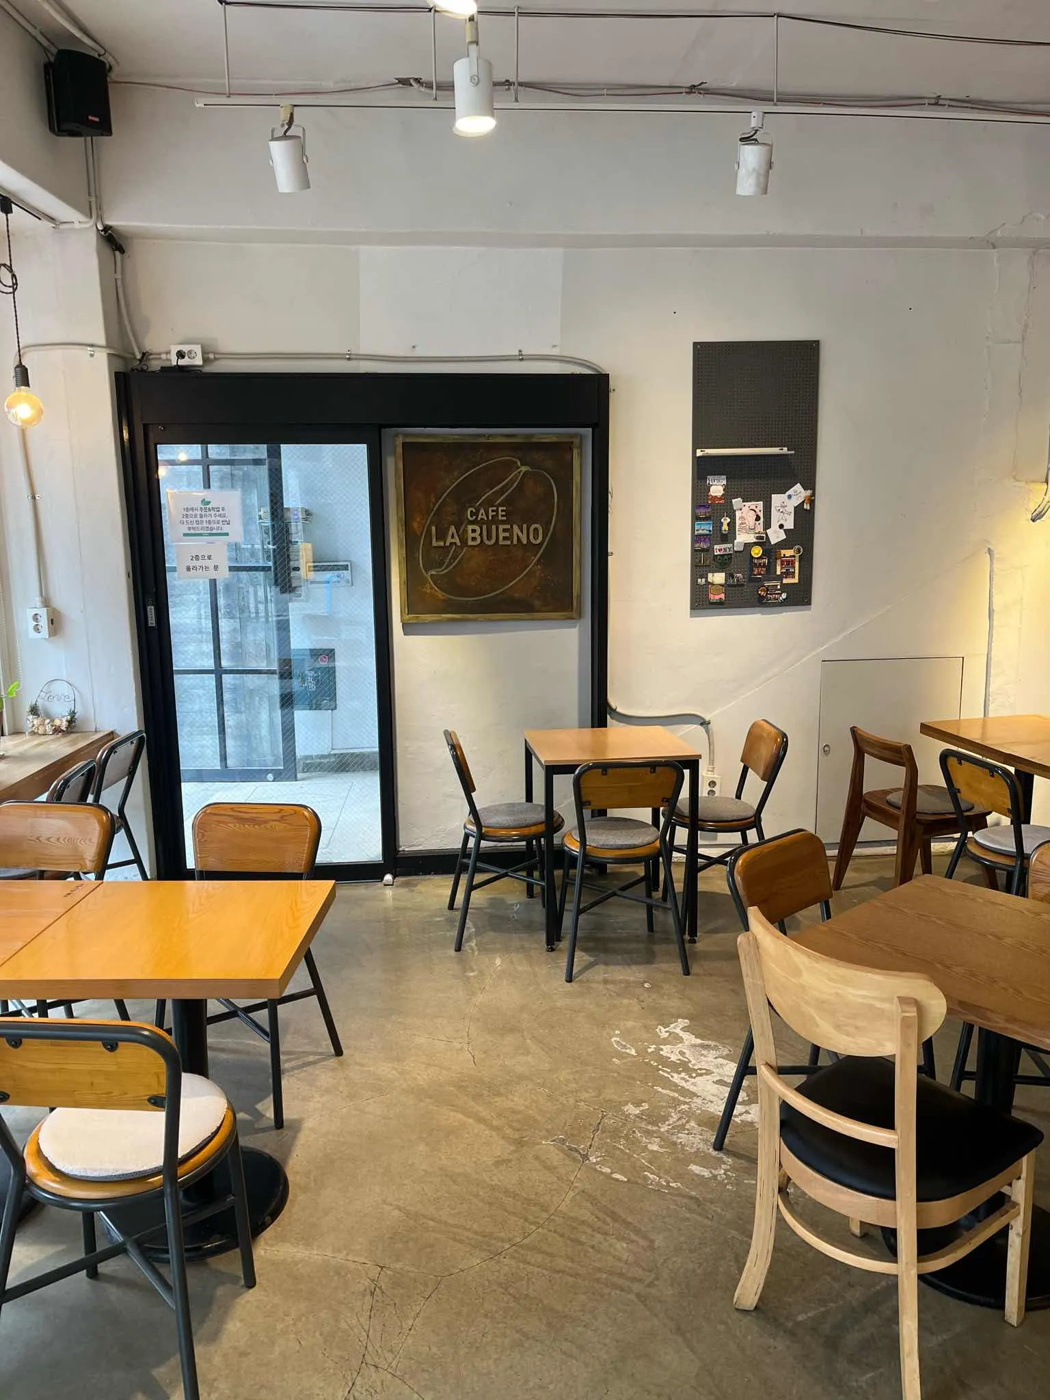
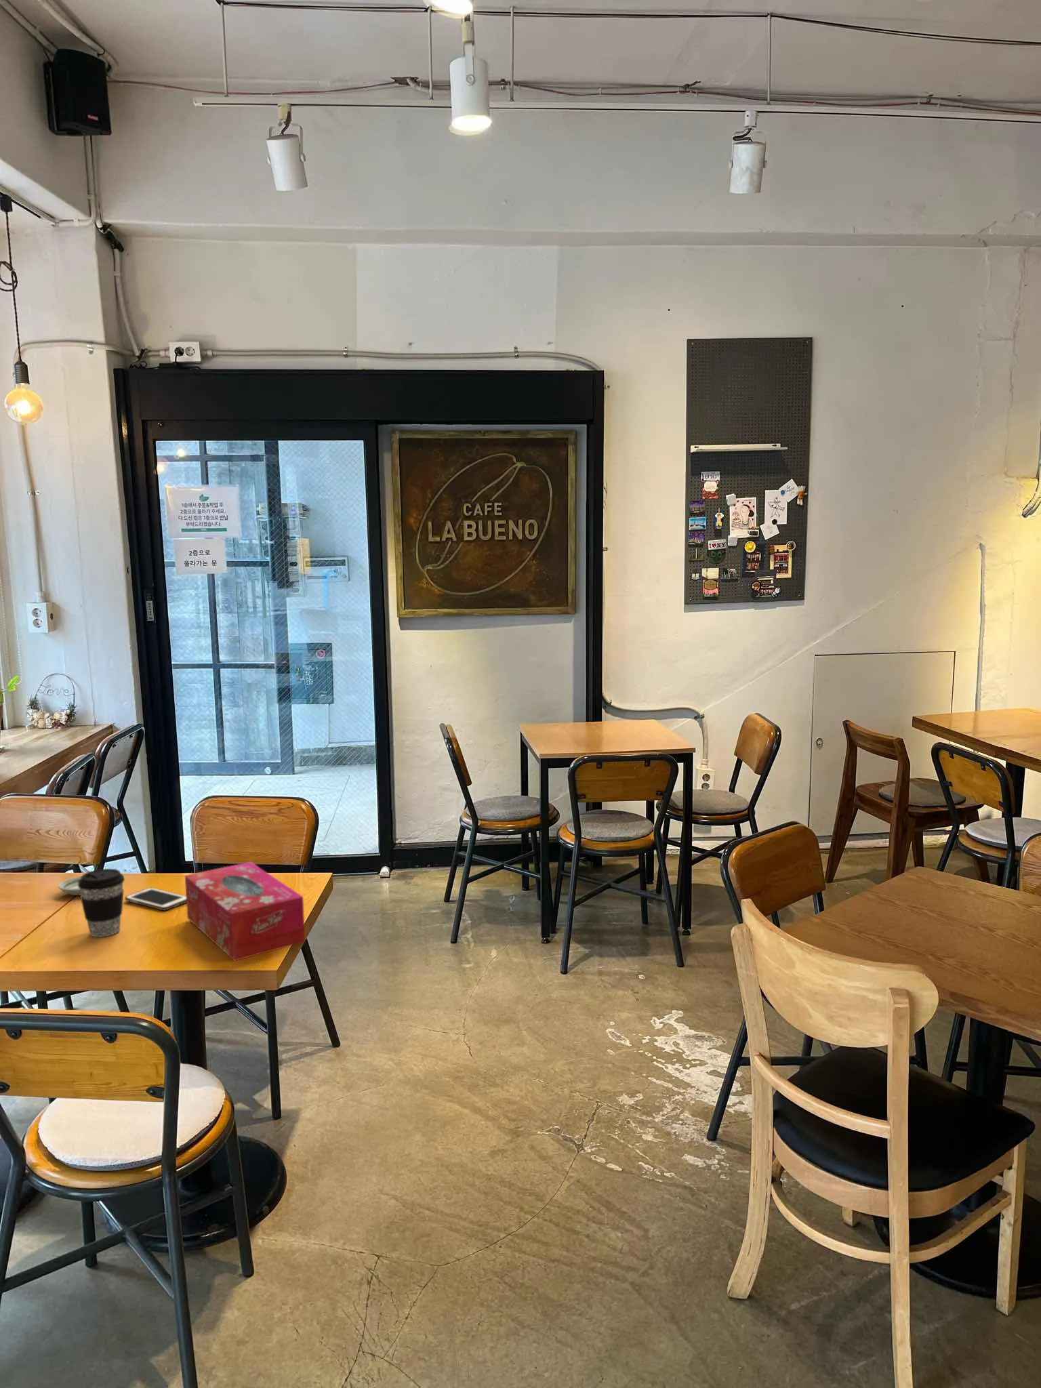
+ cell phone (157, 898)
+ coffee cup (103, 903)
+ saucer (79, 887)
+ tissue box (243, 907)
